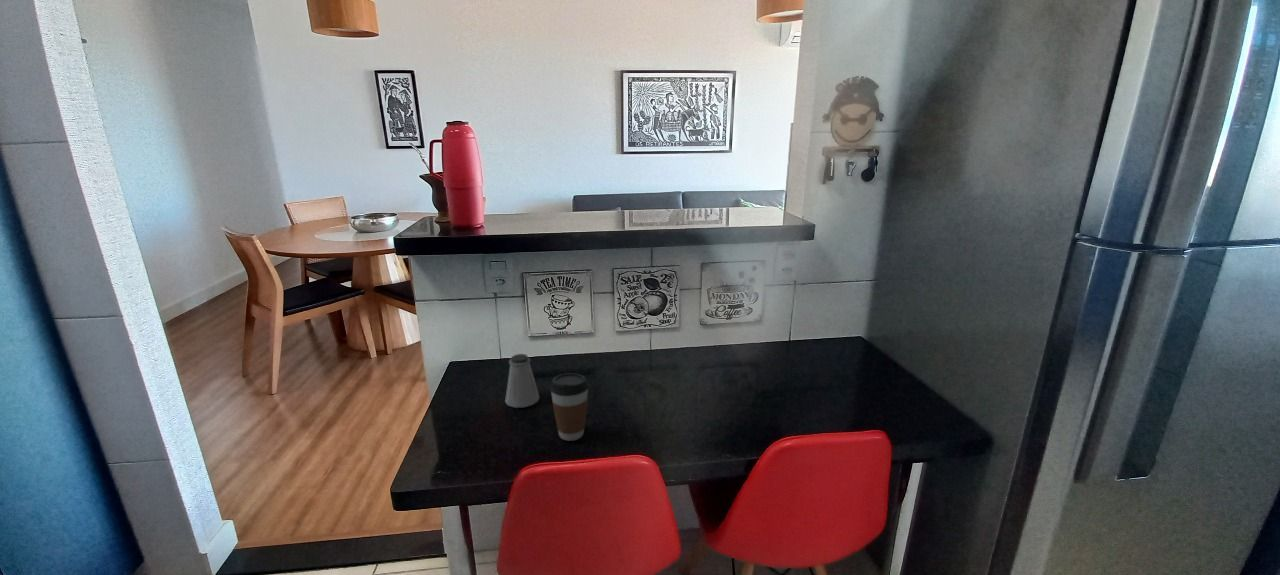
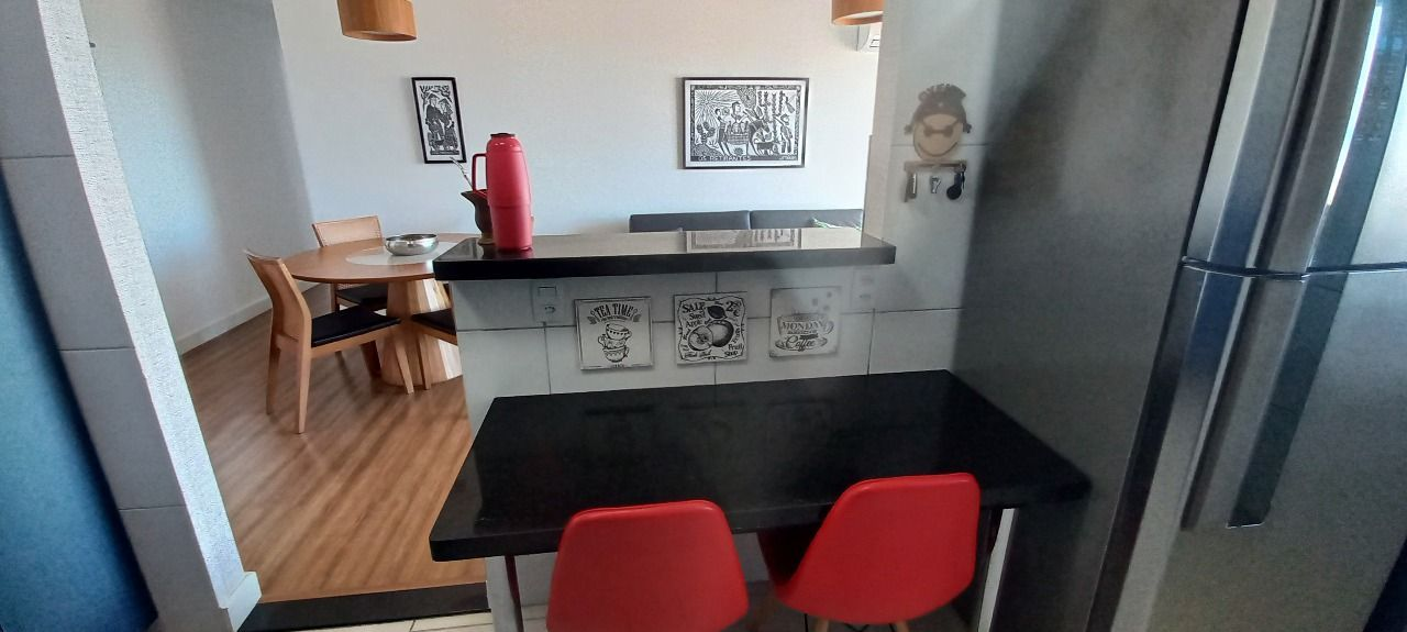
- coffee cup (570, 407)
- saltshaker (520, 378)
